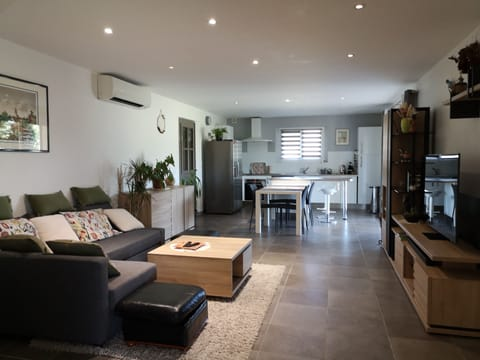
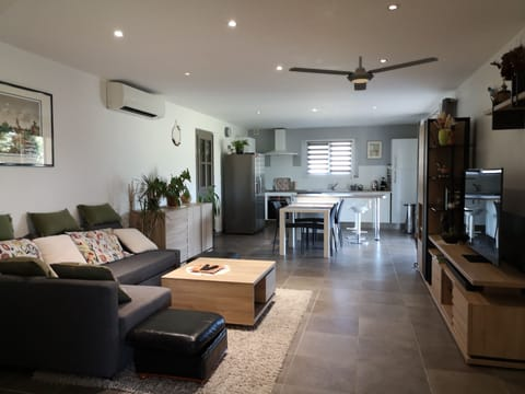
+ ceiling fan (360, 73)
